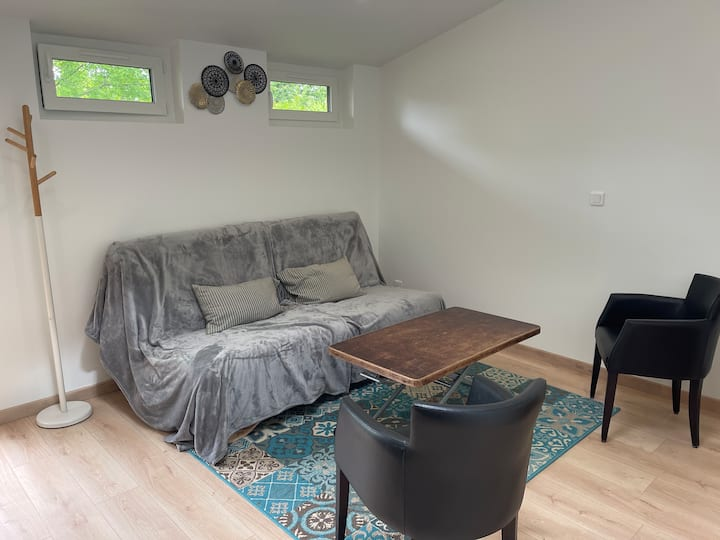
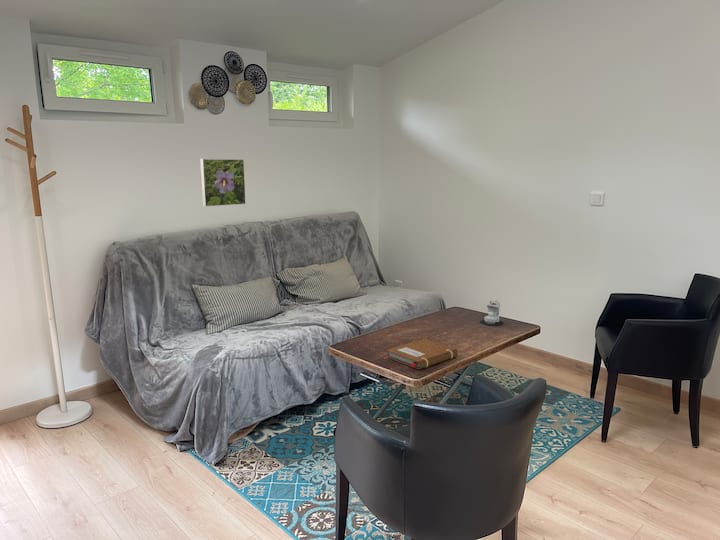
+ notebook (421, 353)
+ candle (492, 311)
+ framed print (223, 182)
